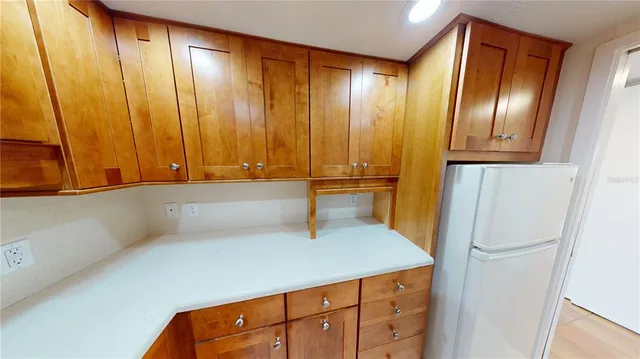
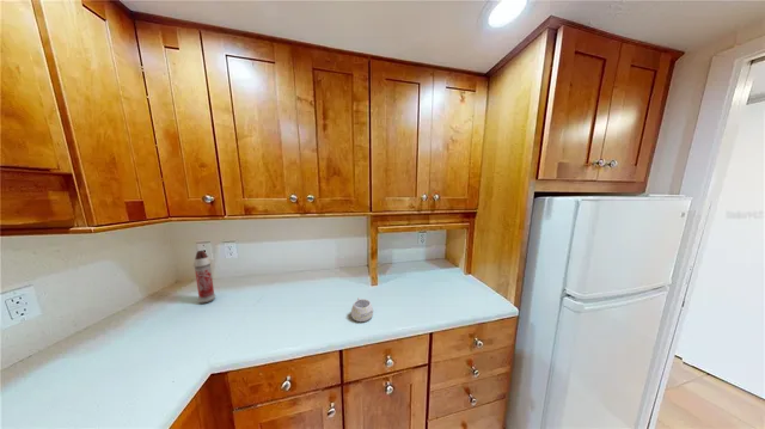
+ spray bottle (203, 276)
+ mug (361, 307)
